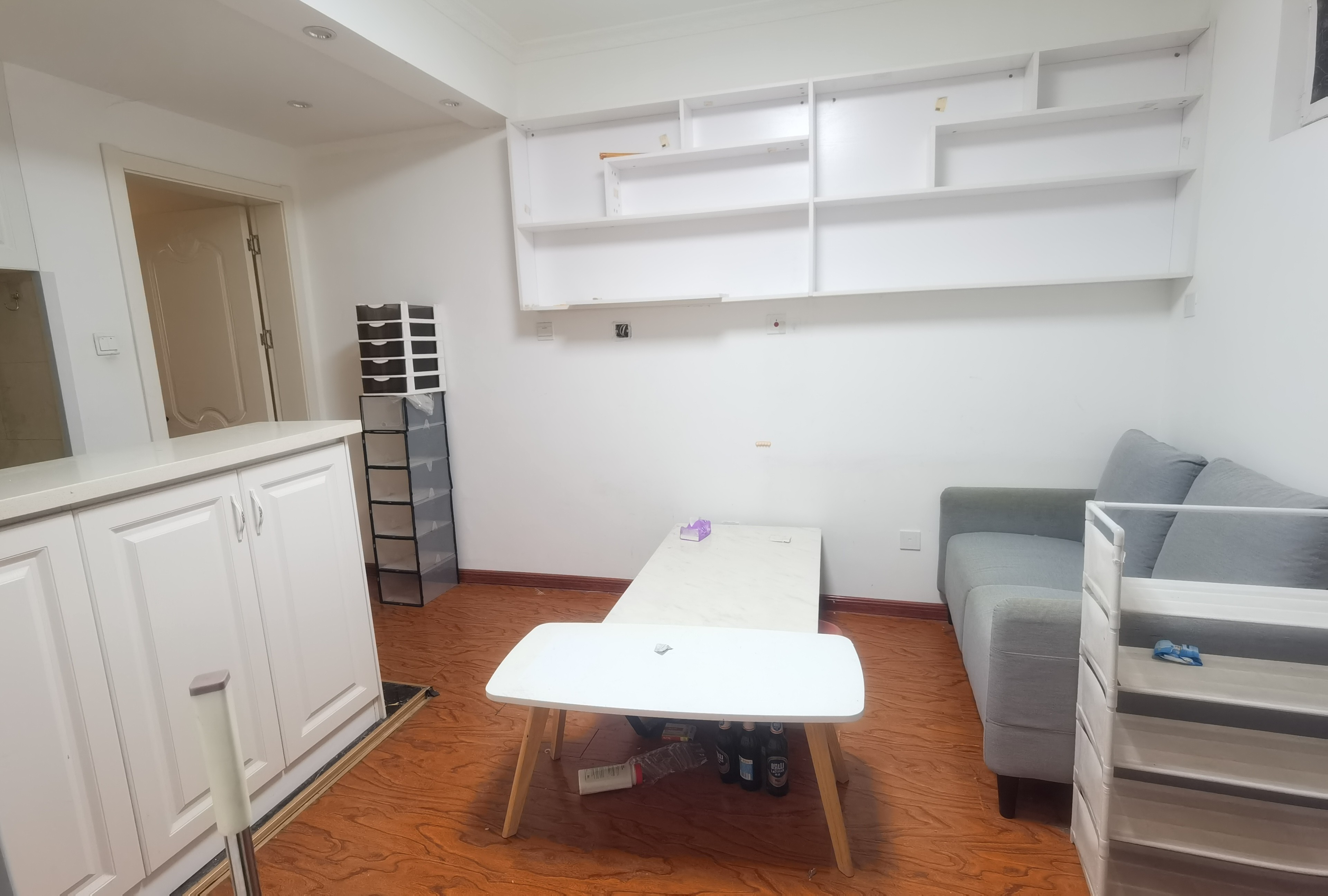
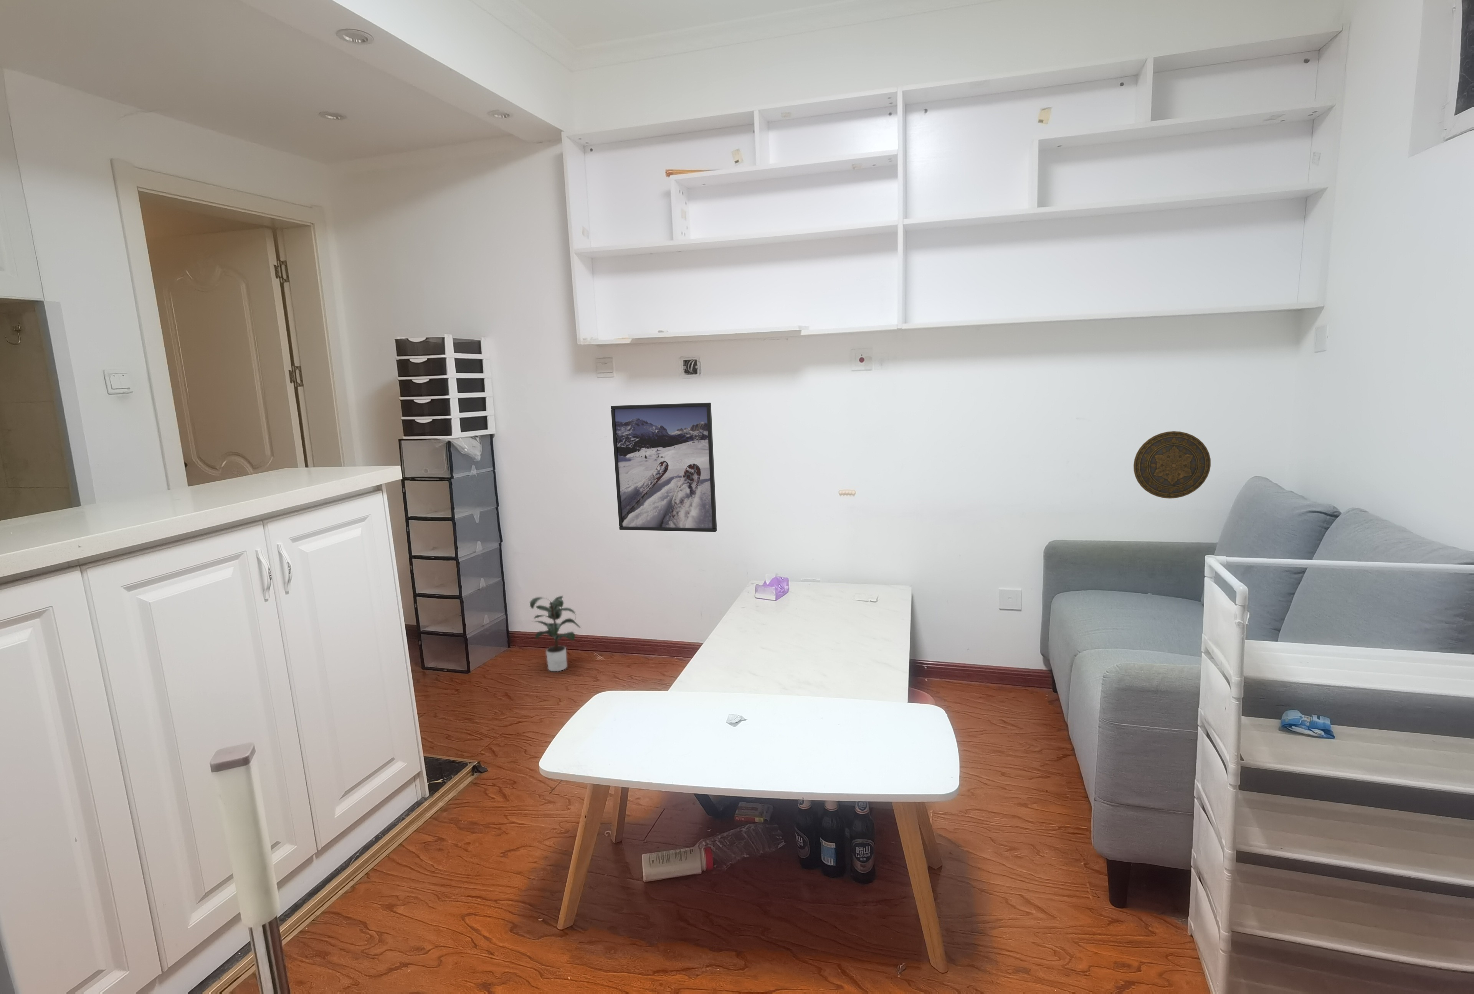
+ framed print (664, 468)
+ potted plant (559, 630)
+ decorative plate (1172, 465)
